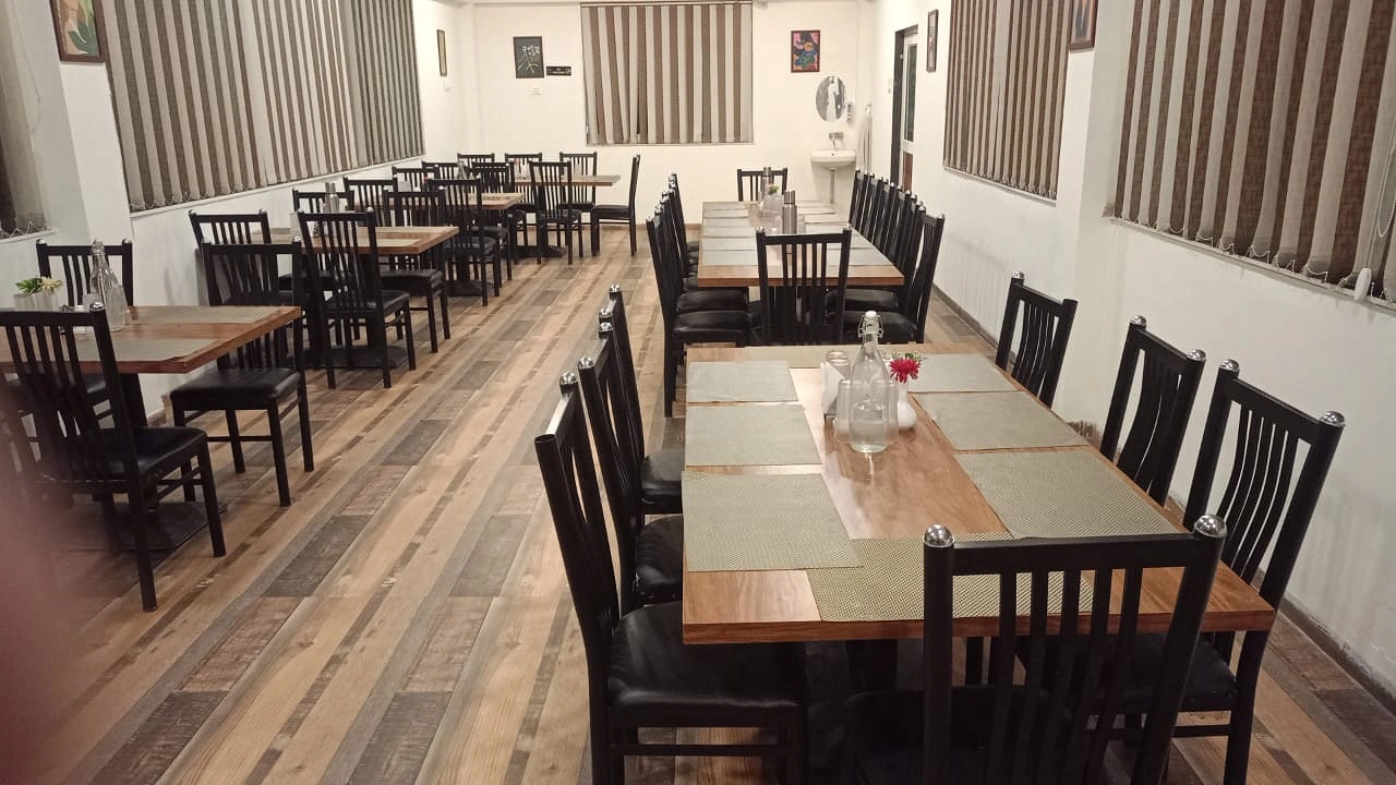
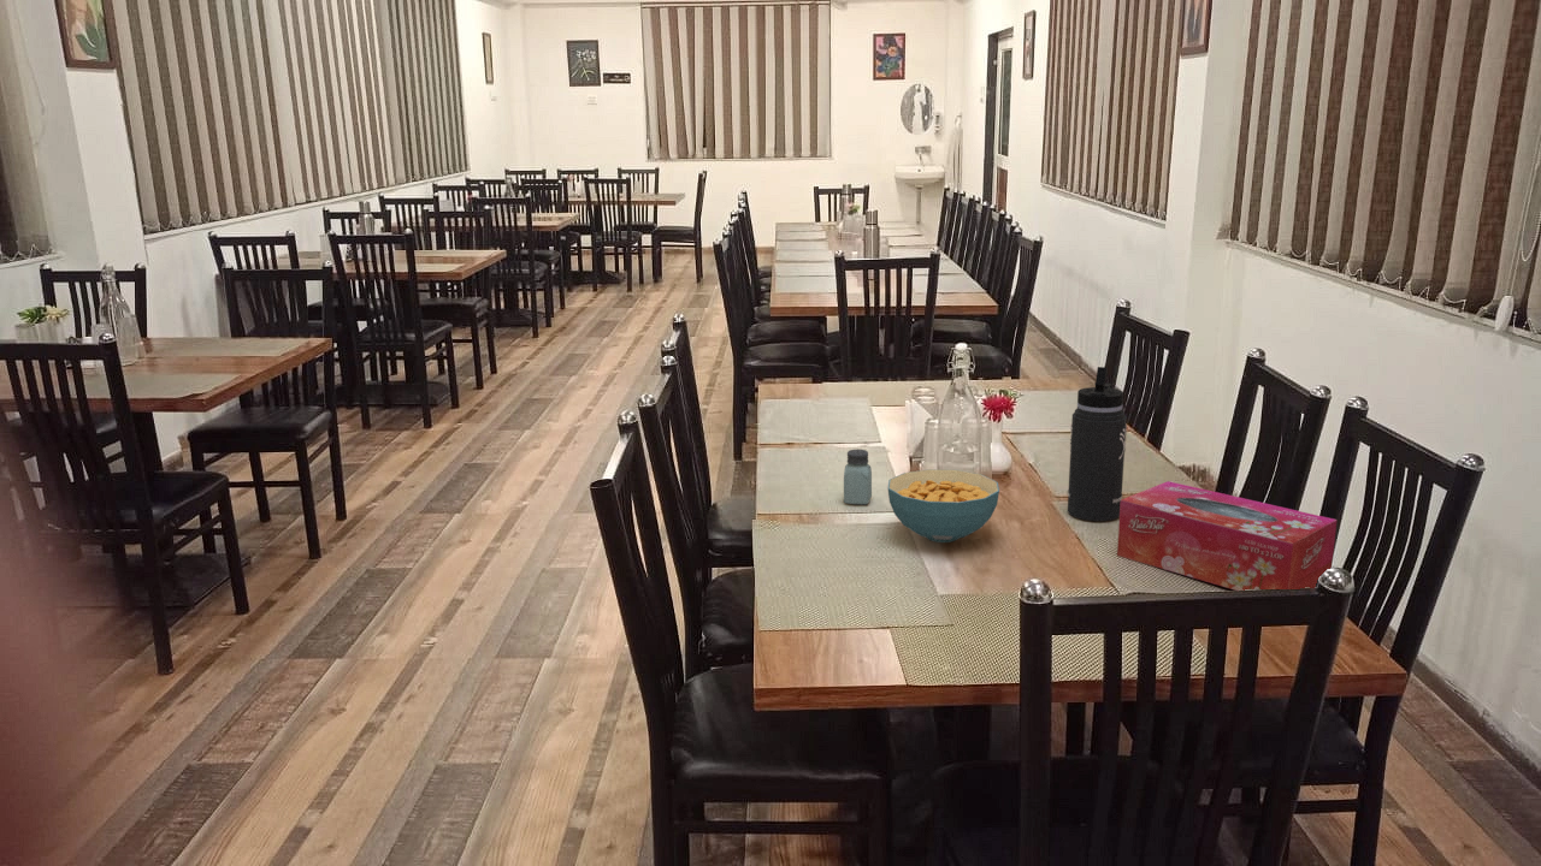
+ cereal bowl (941, 510)
+ saltshaker (857, 476)
+ thermos bottle (1098, 439)
+ tissue box (1222, 538)
